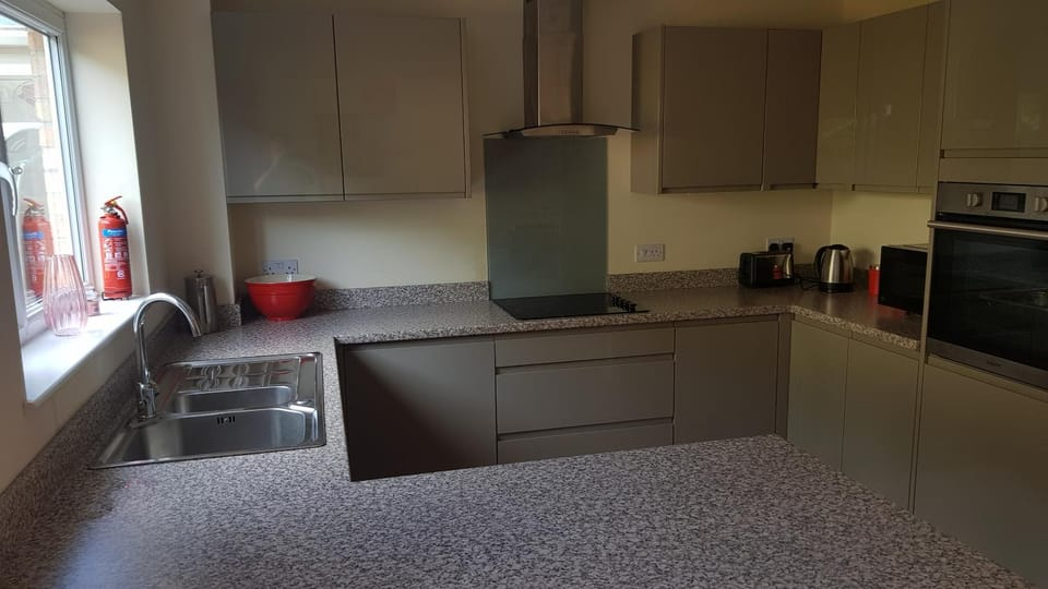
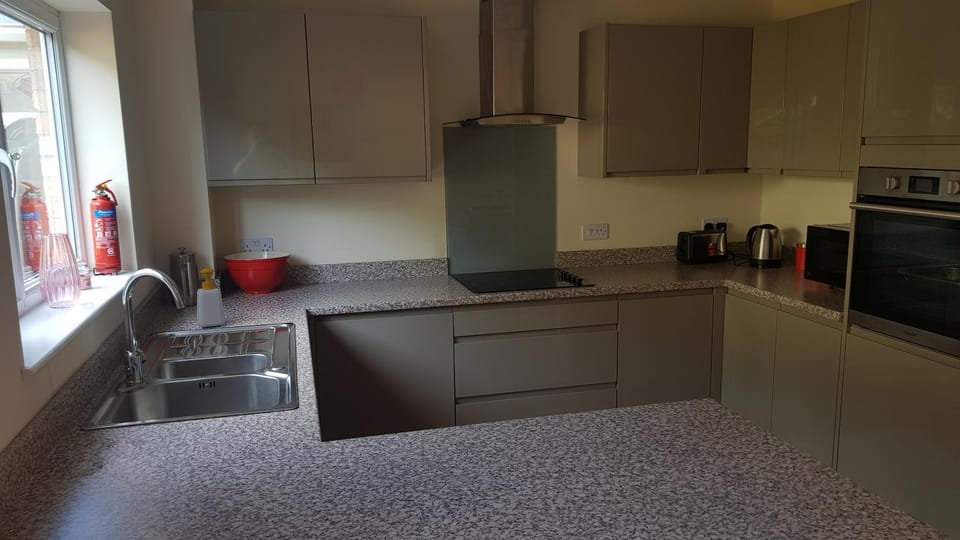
+ soap bottle (208, 295)
